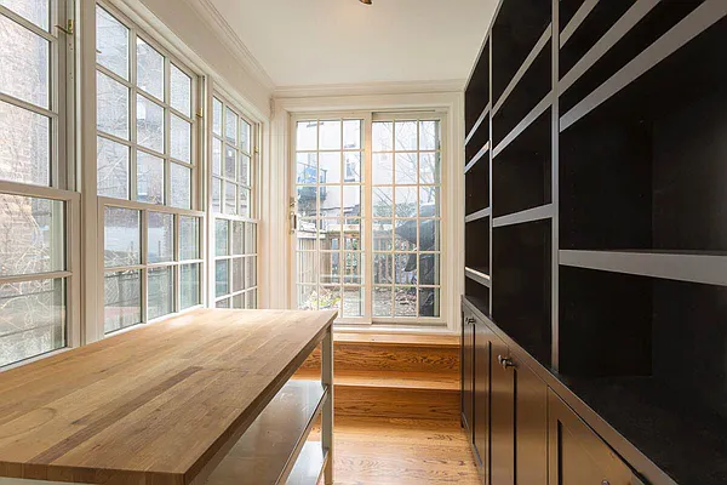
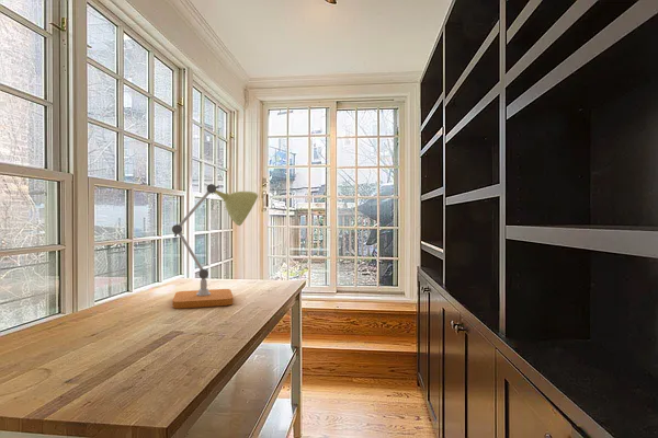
+ desk lamp (195, 256)
